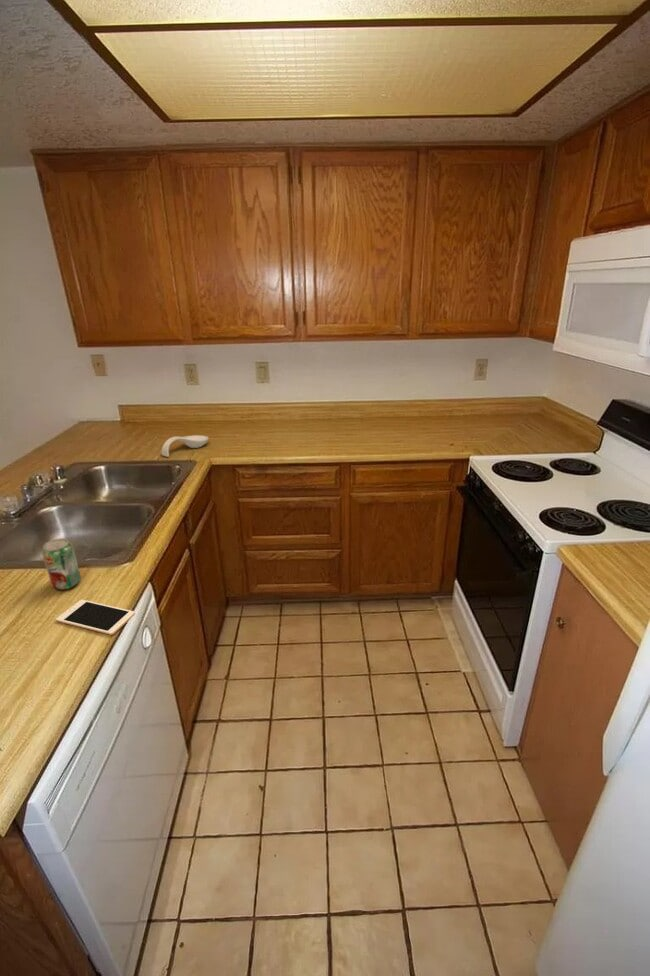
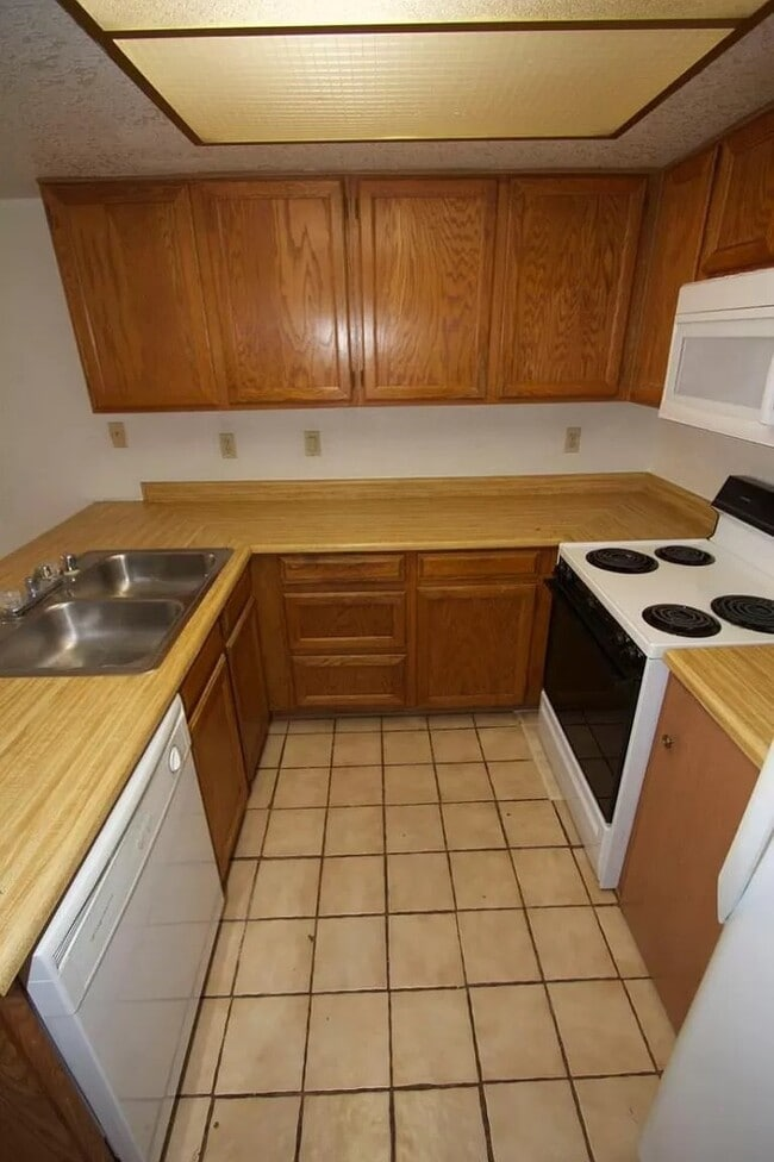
- cell phone (95, 616)
- spoon rest (185, 442)
- beverage can (61, 564)
